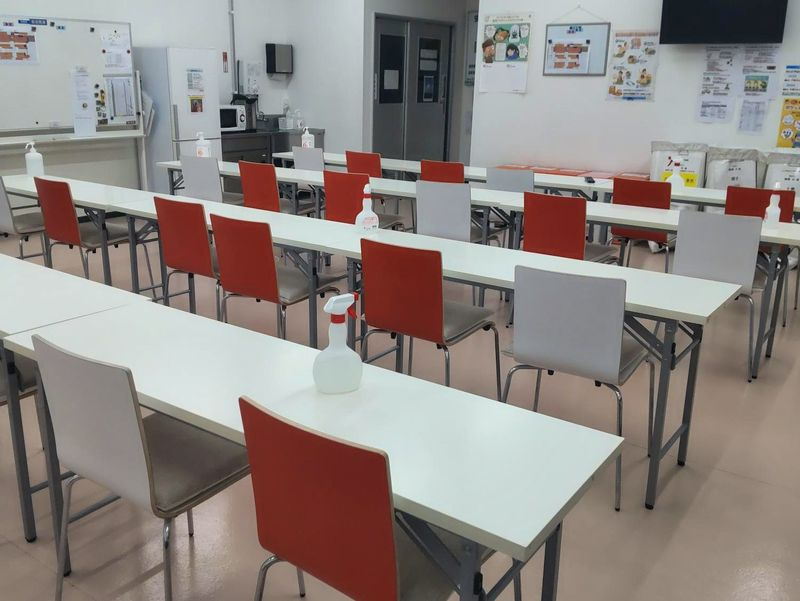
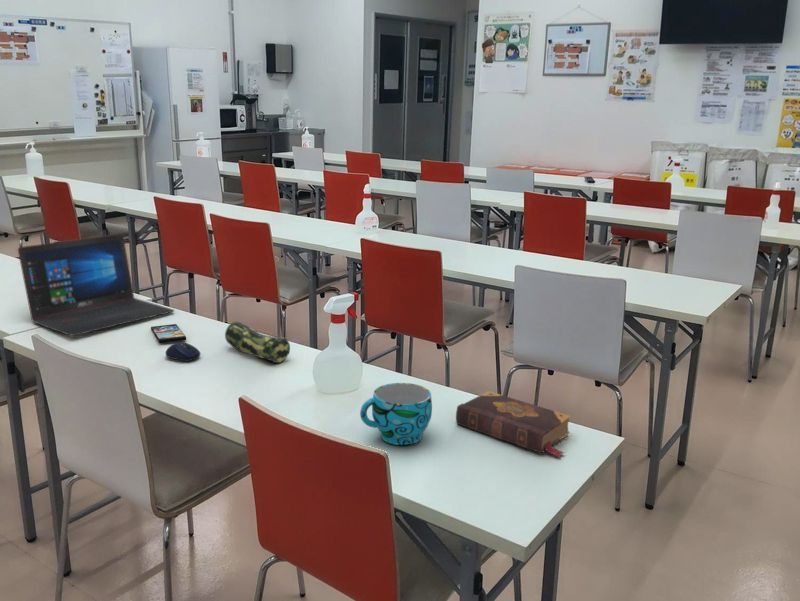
+ pencil case (258, 342)
+ computer mouse (182, 350)
+ cup (399, 416)
+ laptop (99, 281)
+ book (519, 422)
+ smartphone (168, 333)
